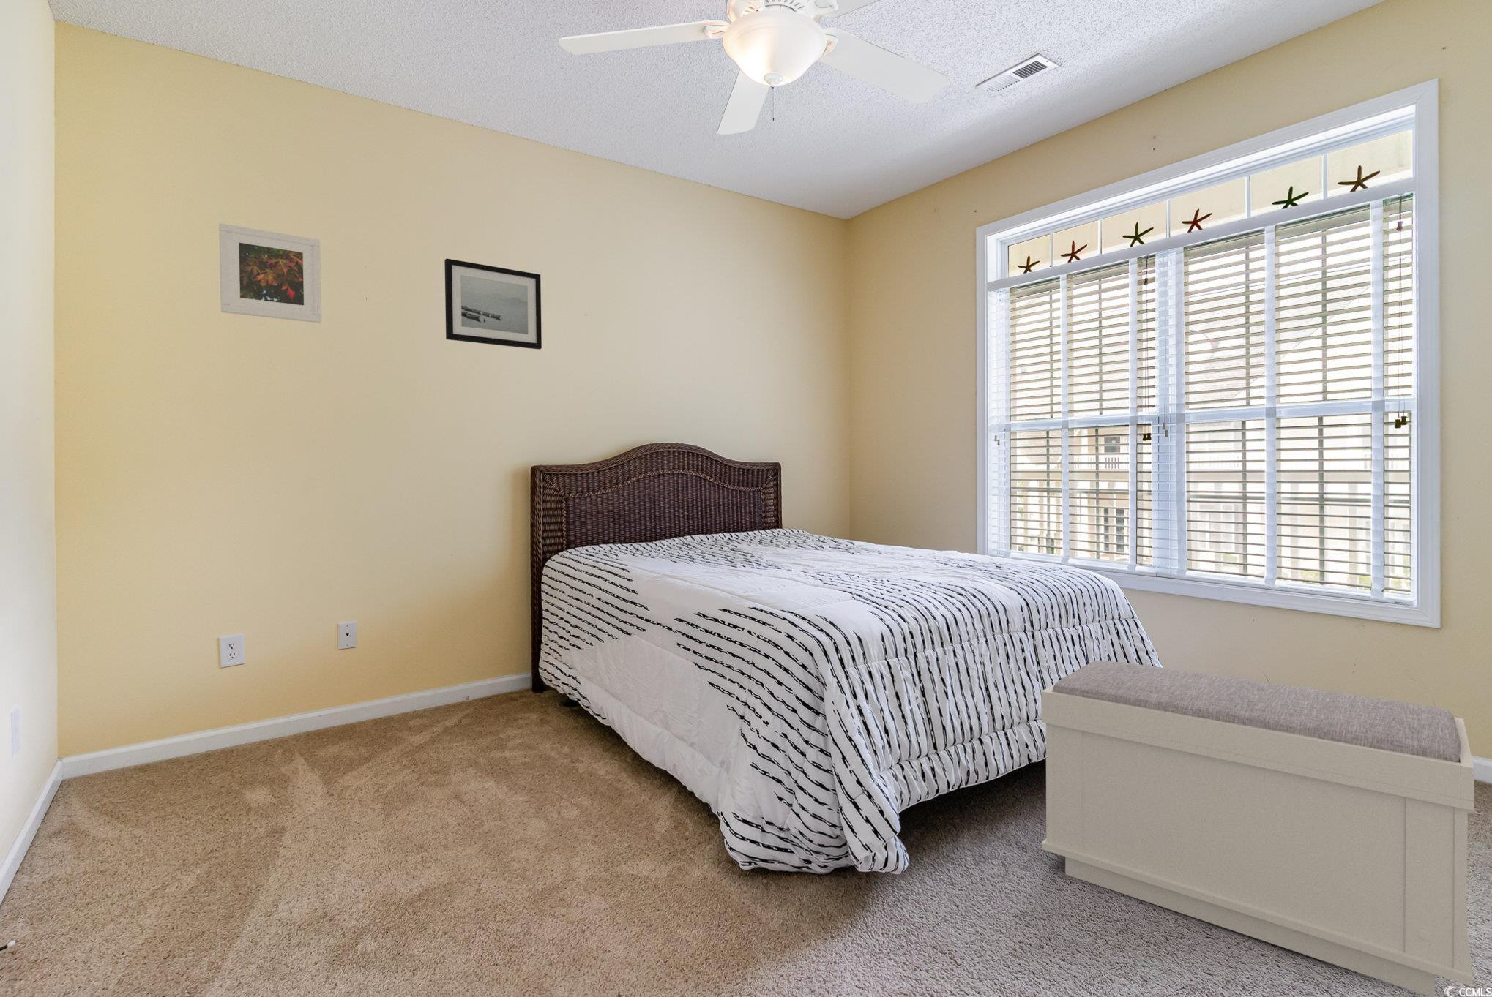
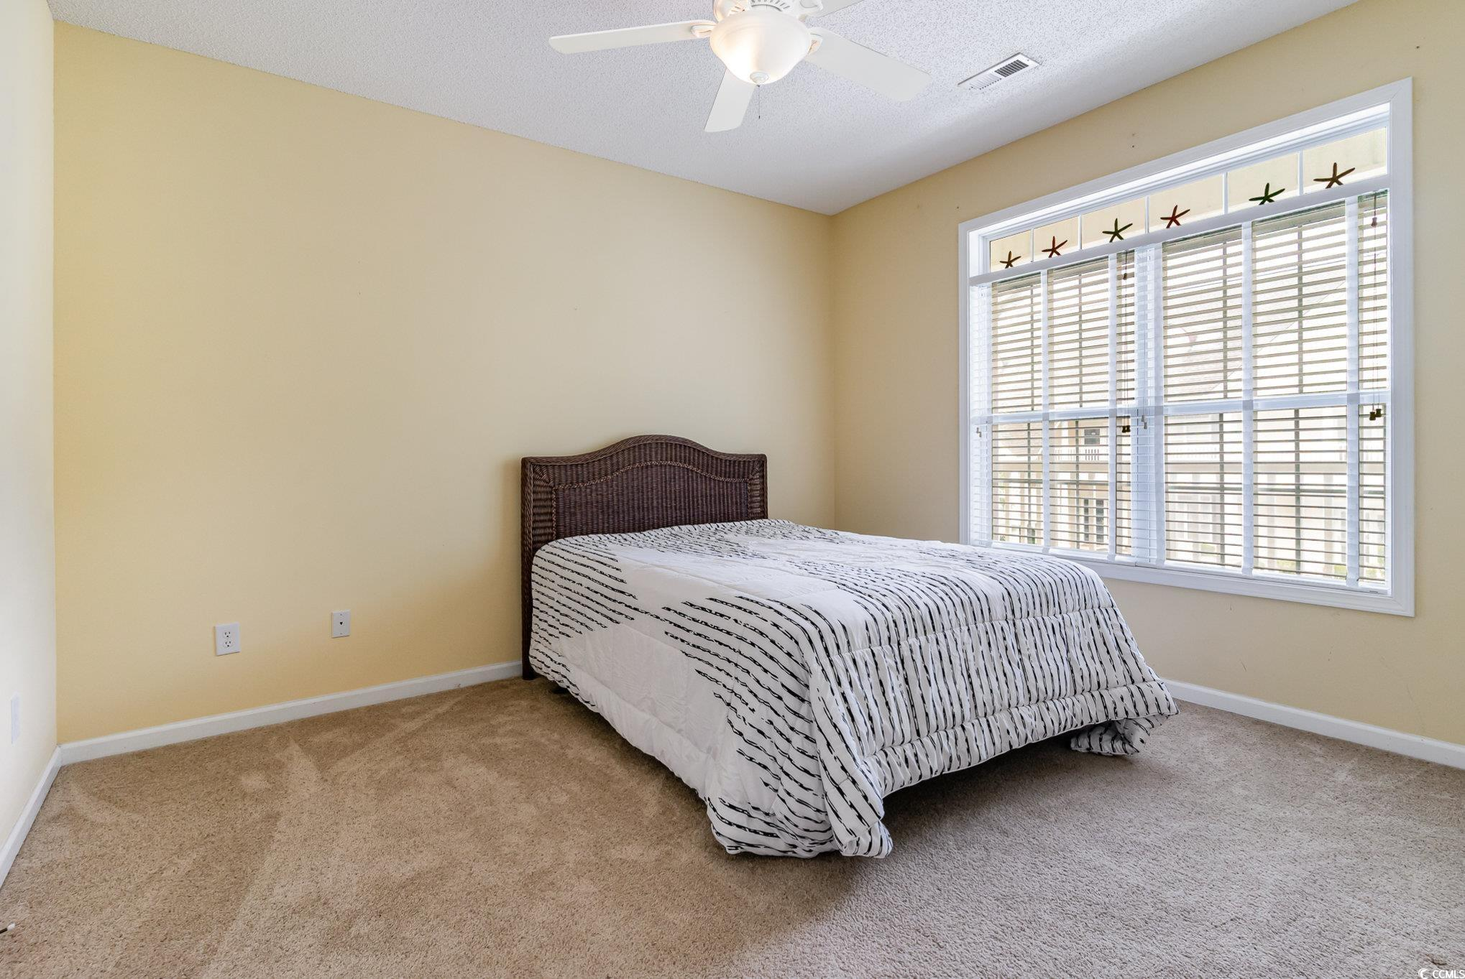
- wall art (494, 306)
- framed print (272, 275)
- bench (1237, 793)
